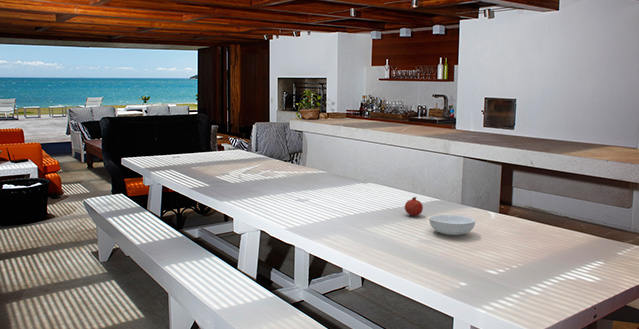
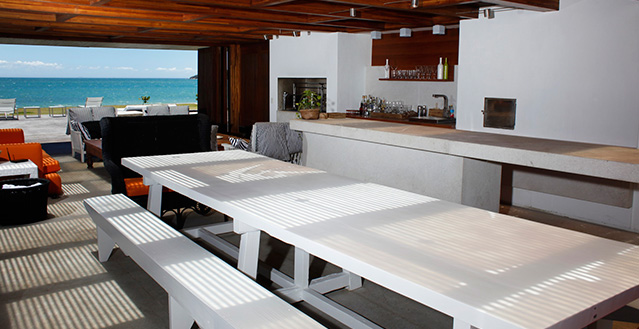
- serving bowl (451, 225)
- fruit (413, 206)
